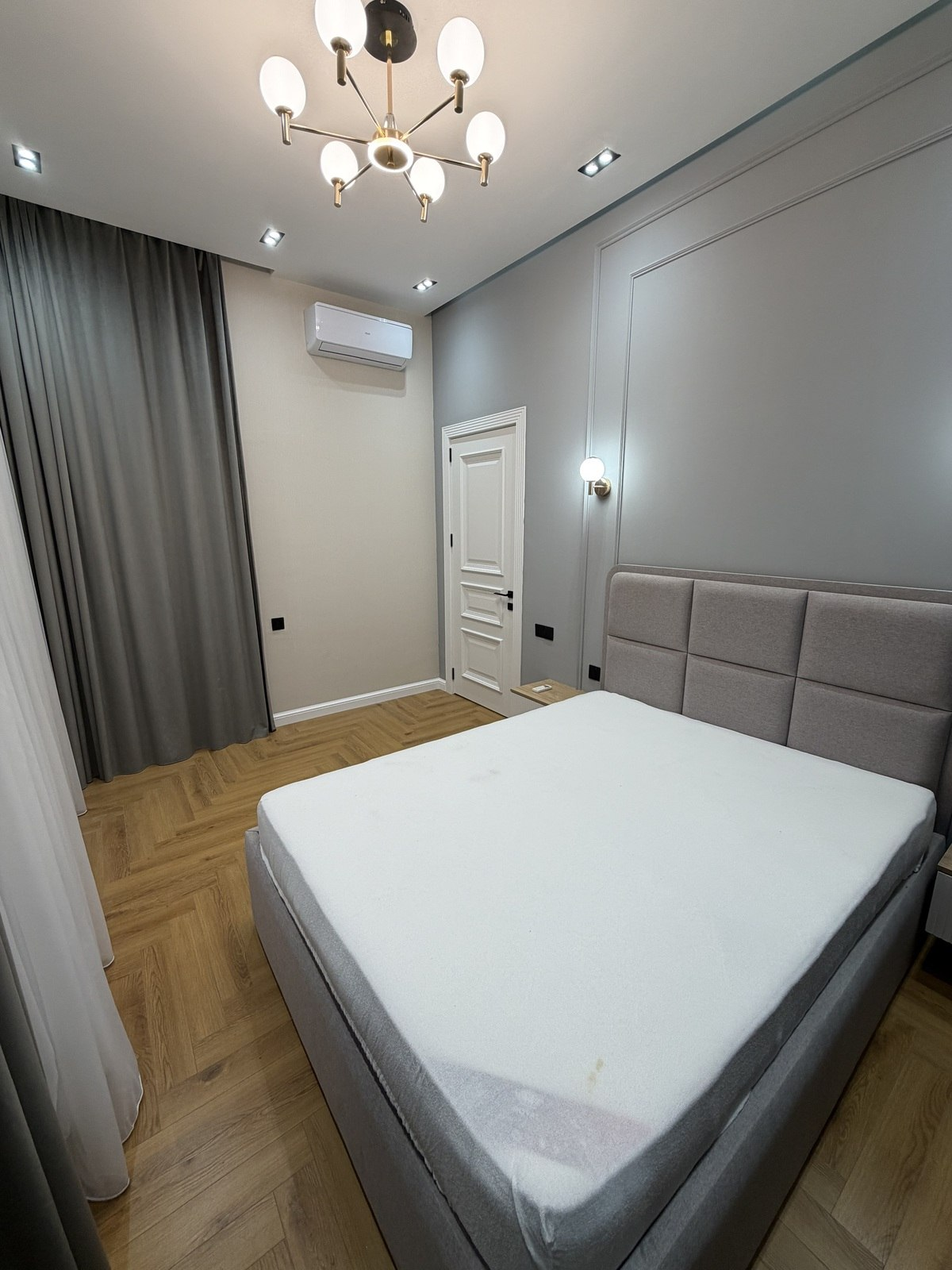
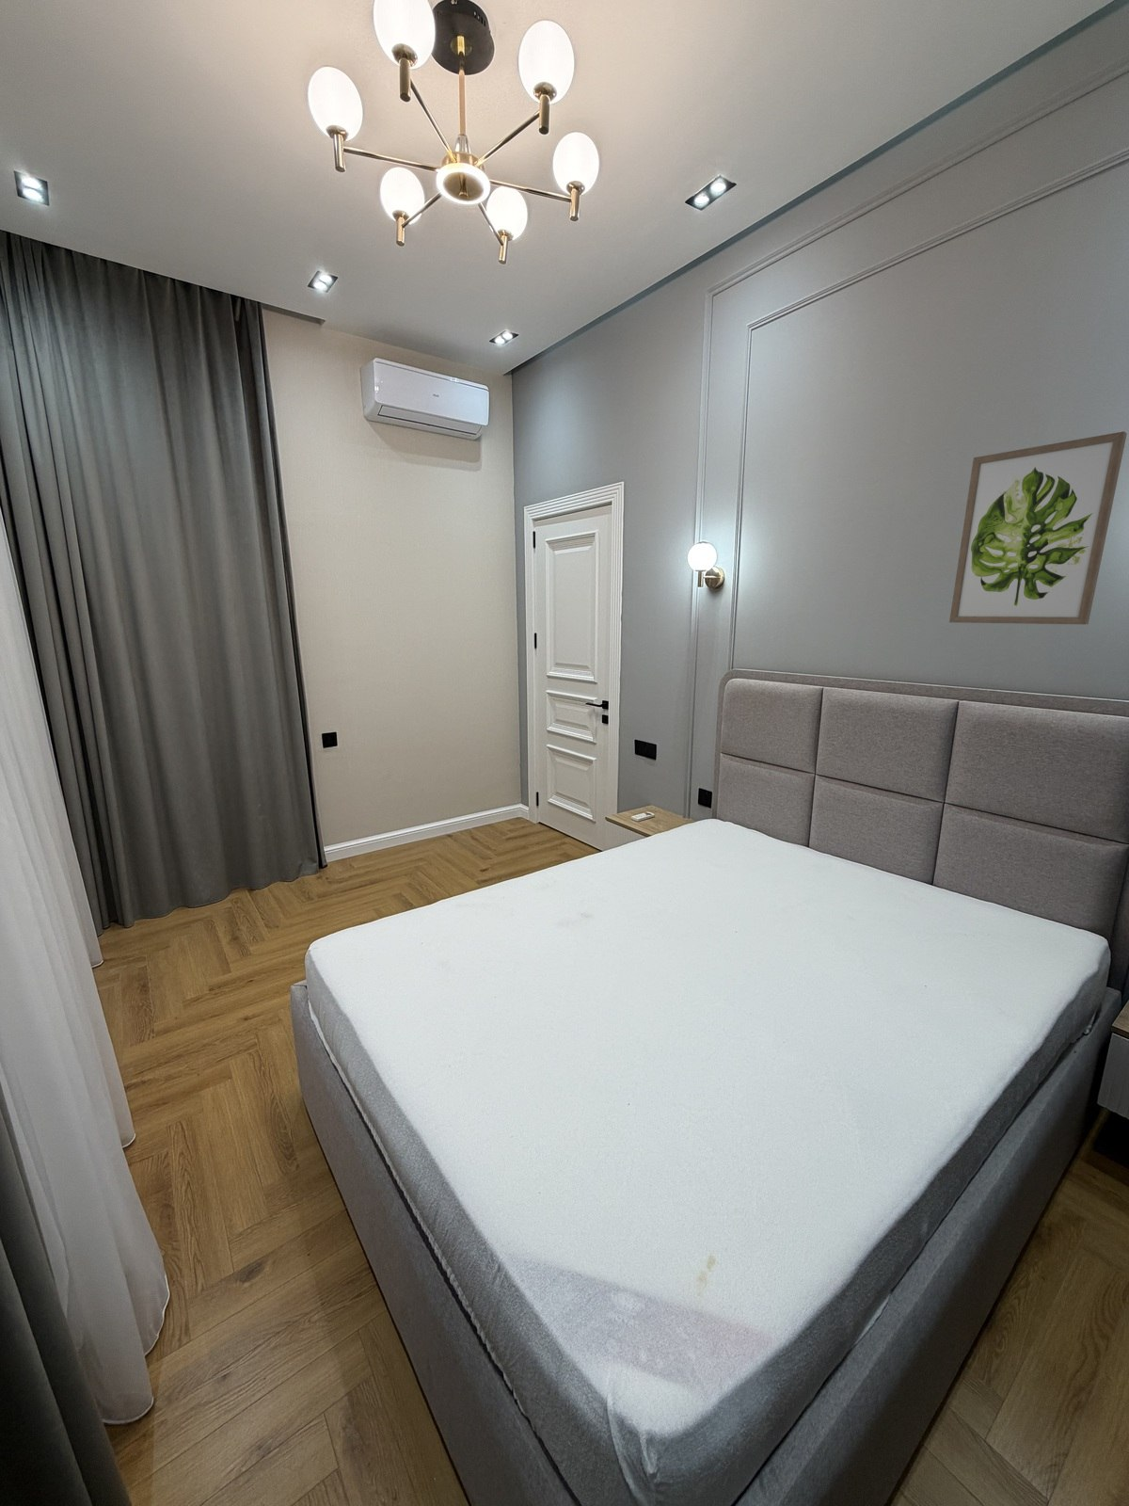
+ wall art (1028, 537)
